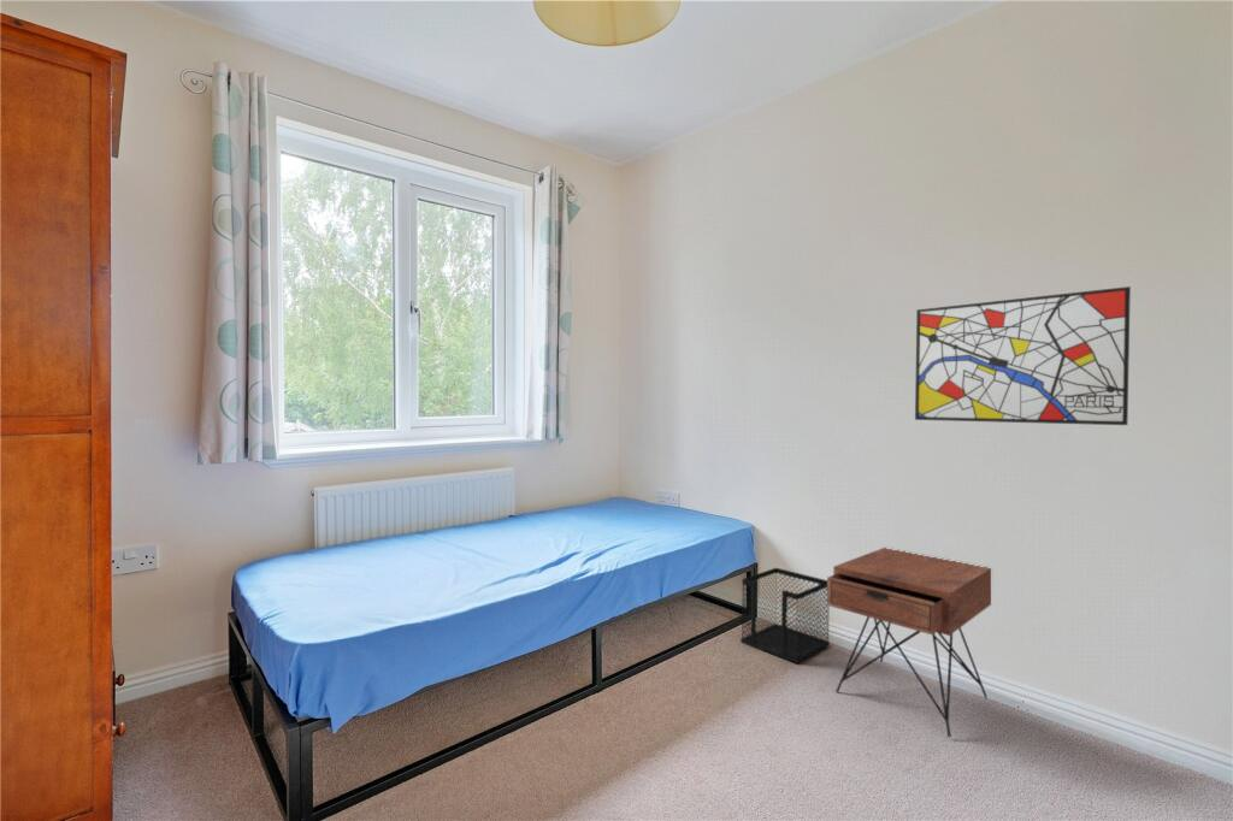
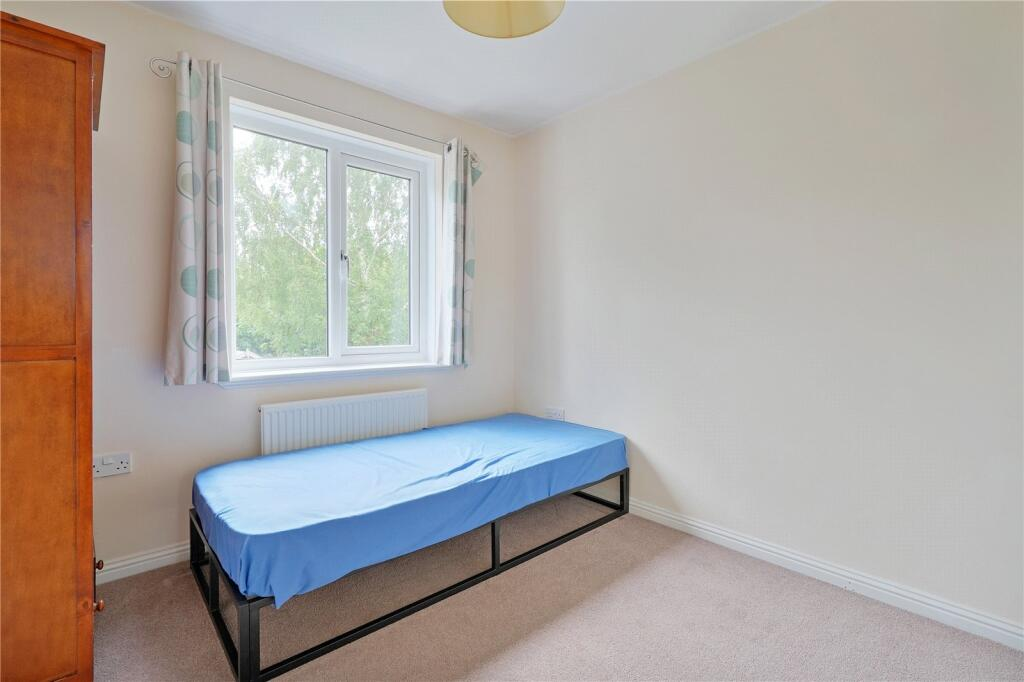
- nightstand (909, 636)
- wastebasket (785, 612)
- wall art (1010, 360)
